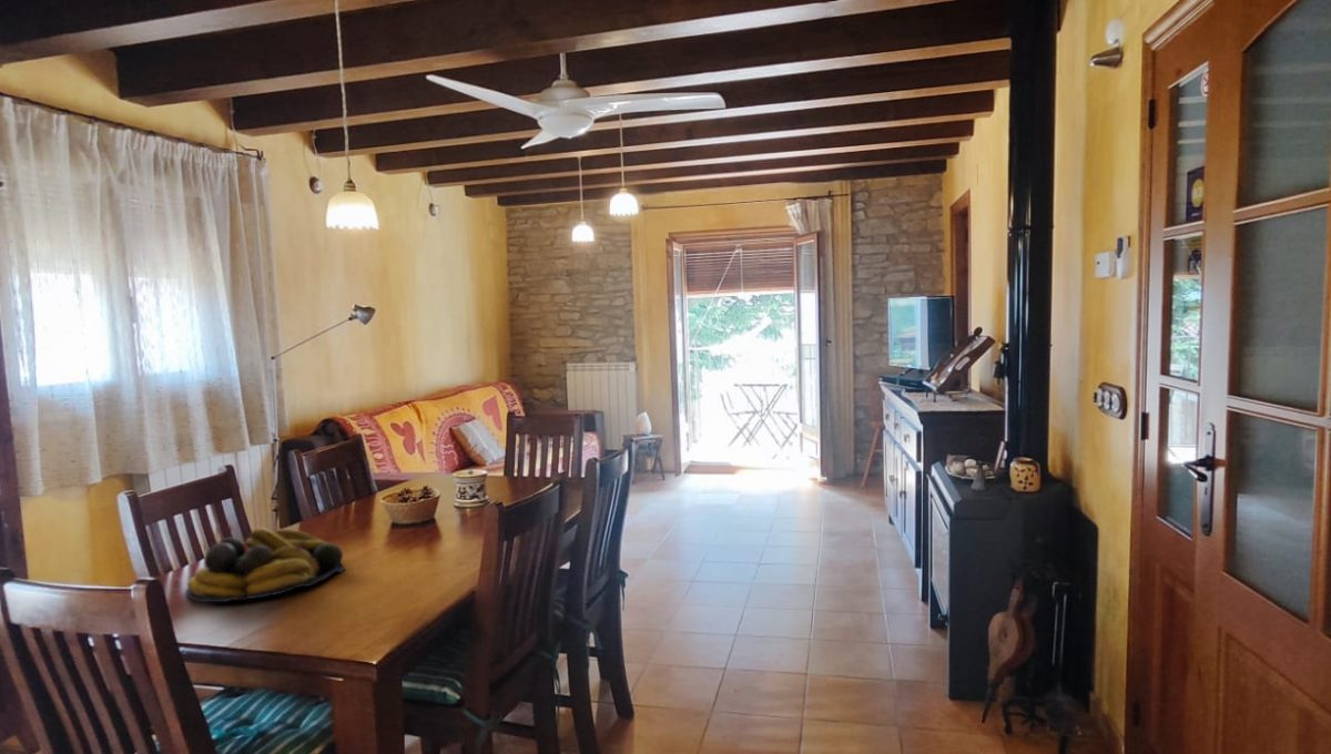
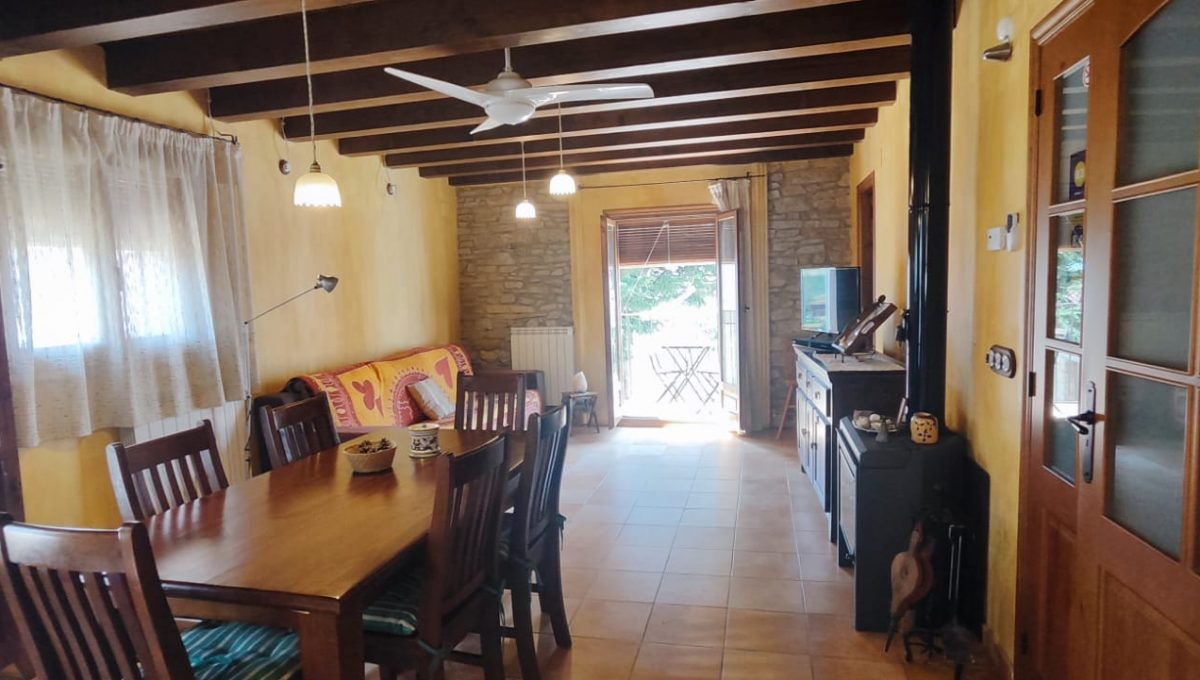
- fruit bowl (265, 554)
